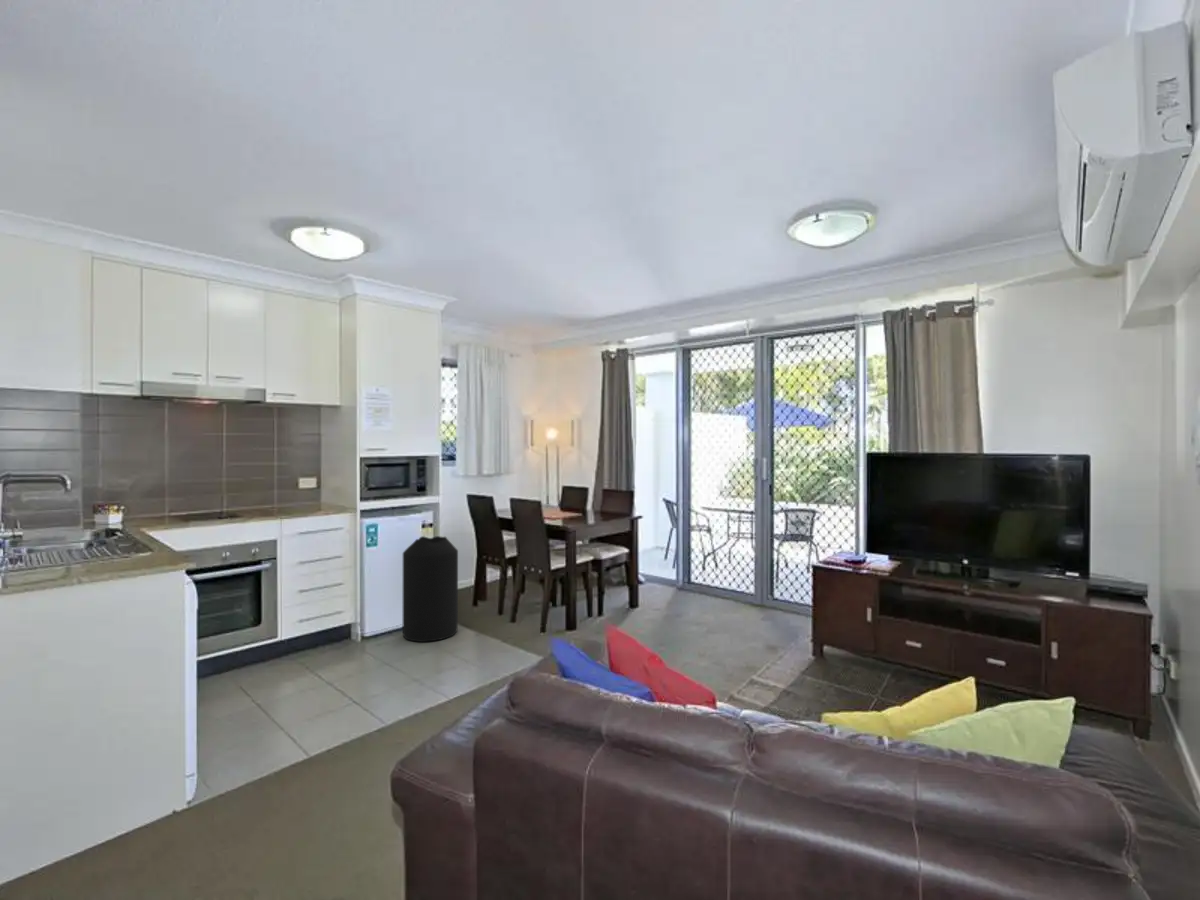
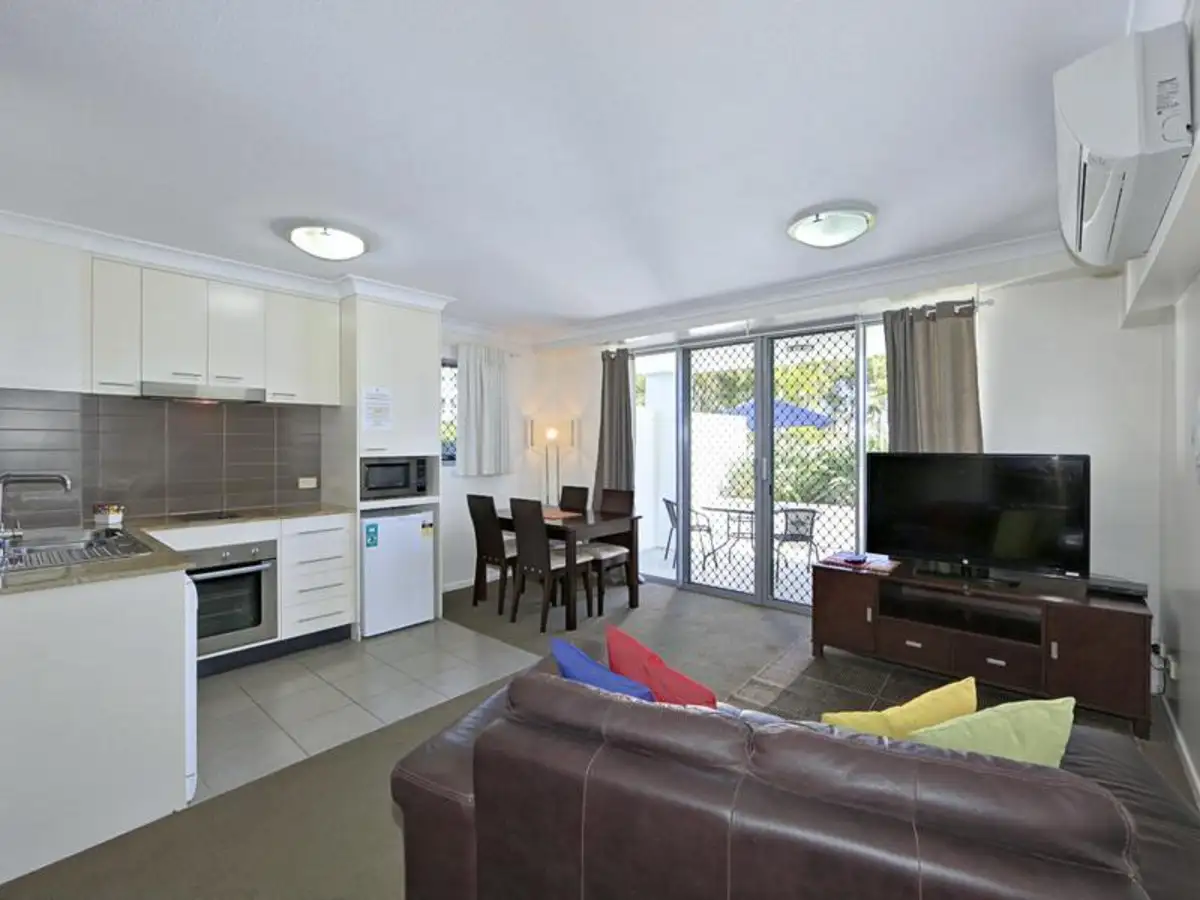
- trash can (430, 585)
